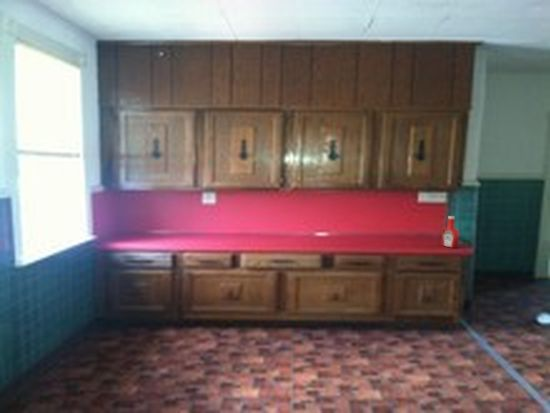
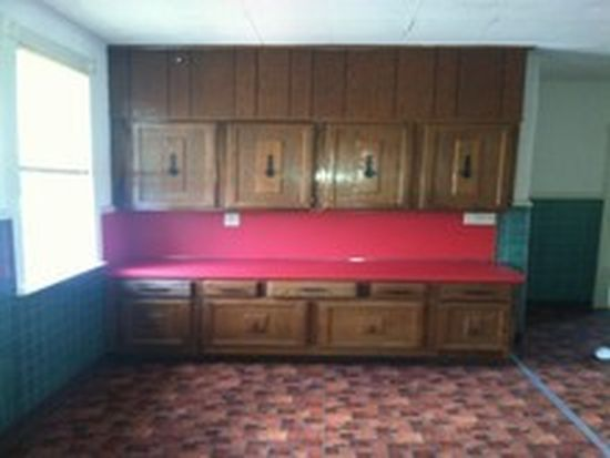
- soap bottle (450, 231)
